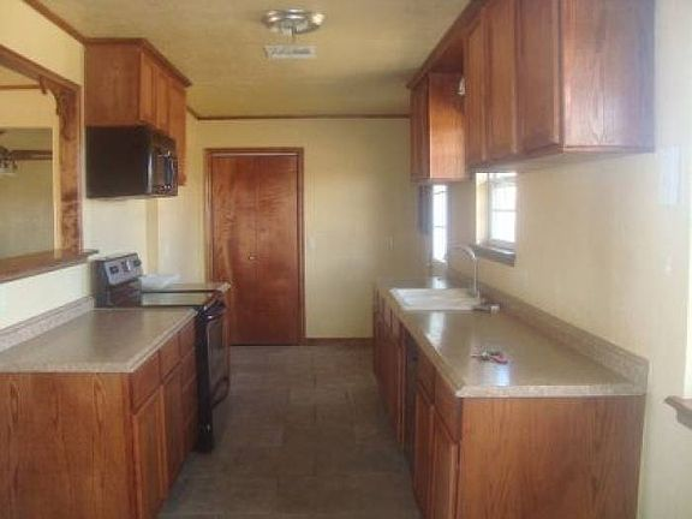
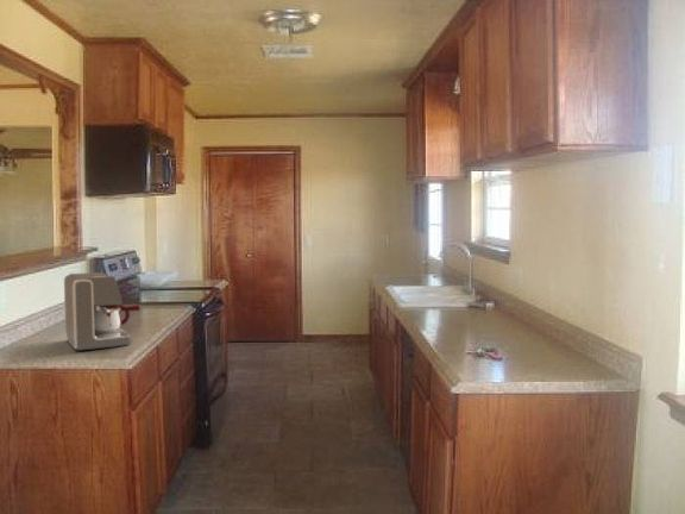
+ coffee maker (94, 308)
